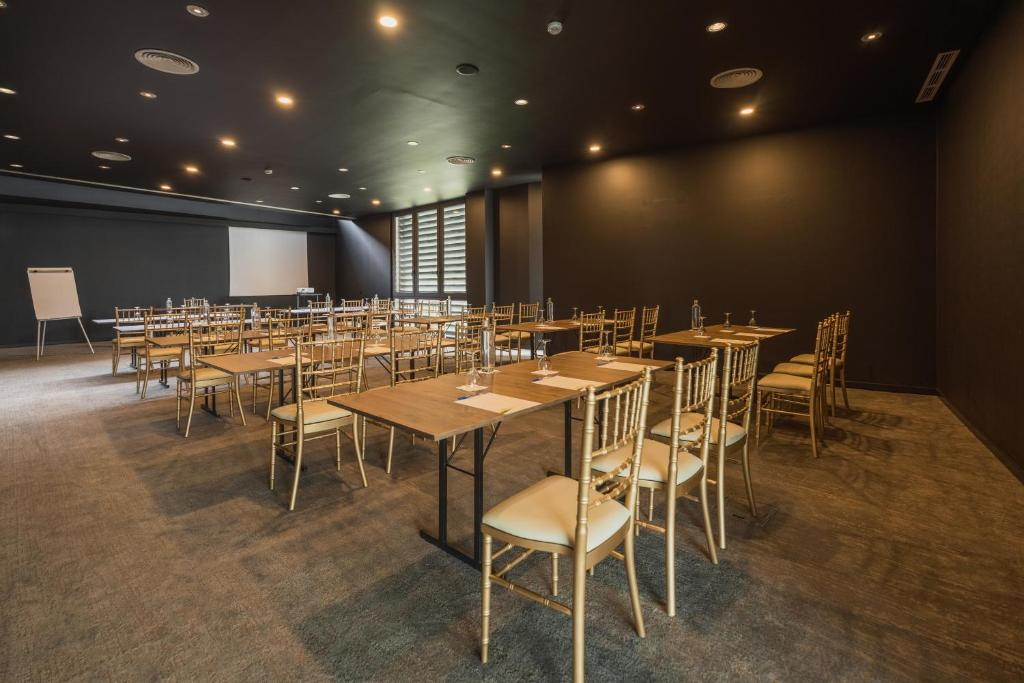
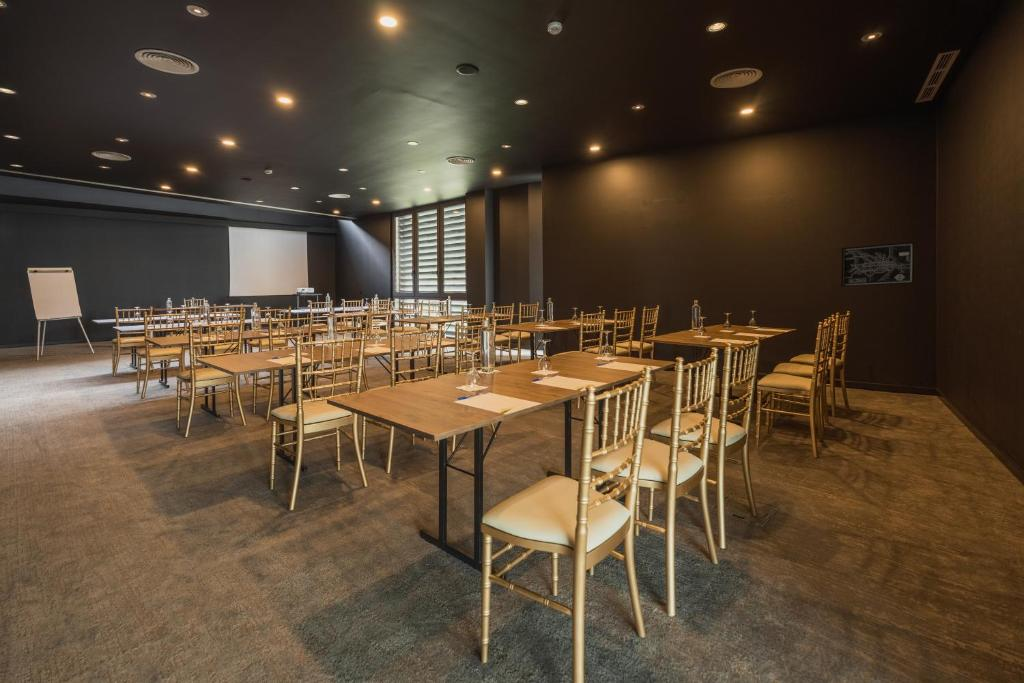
+ wall art (876, 265)
